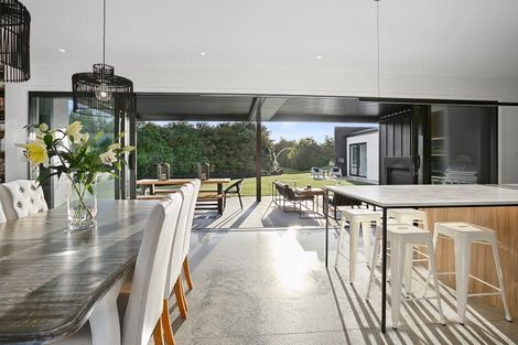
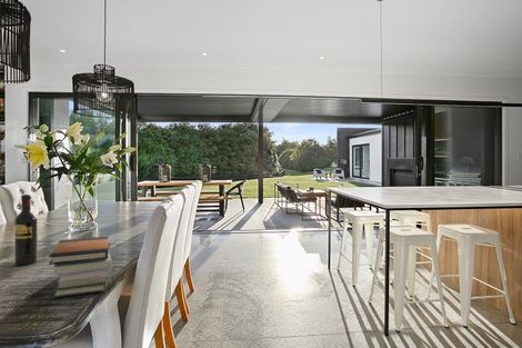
+ wine bottle (26, 228)
+ book stack (83, 264)
